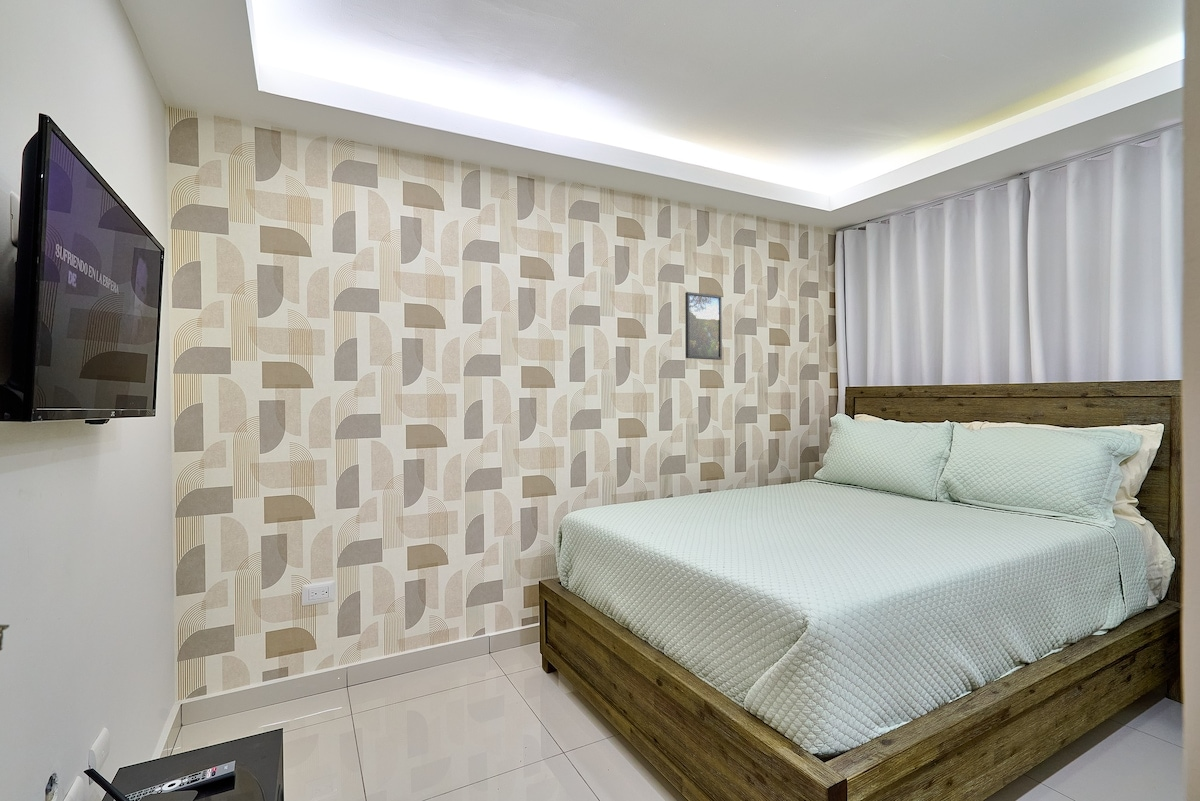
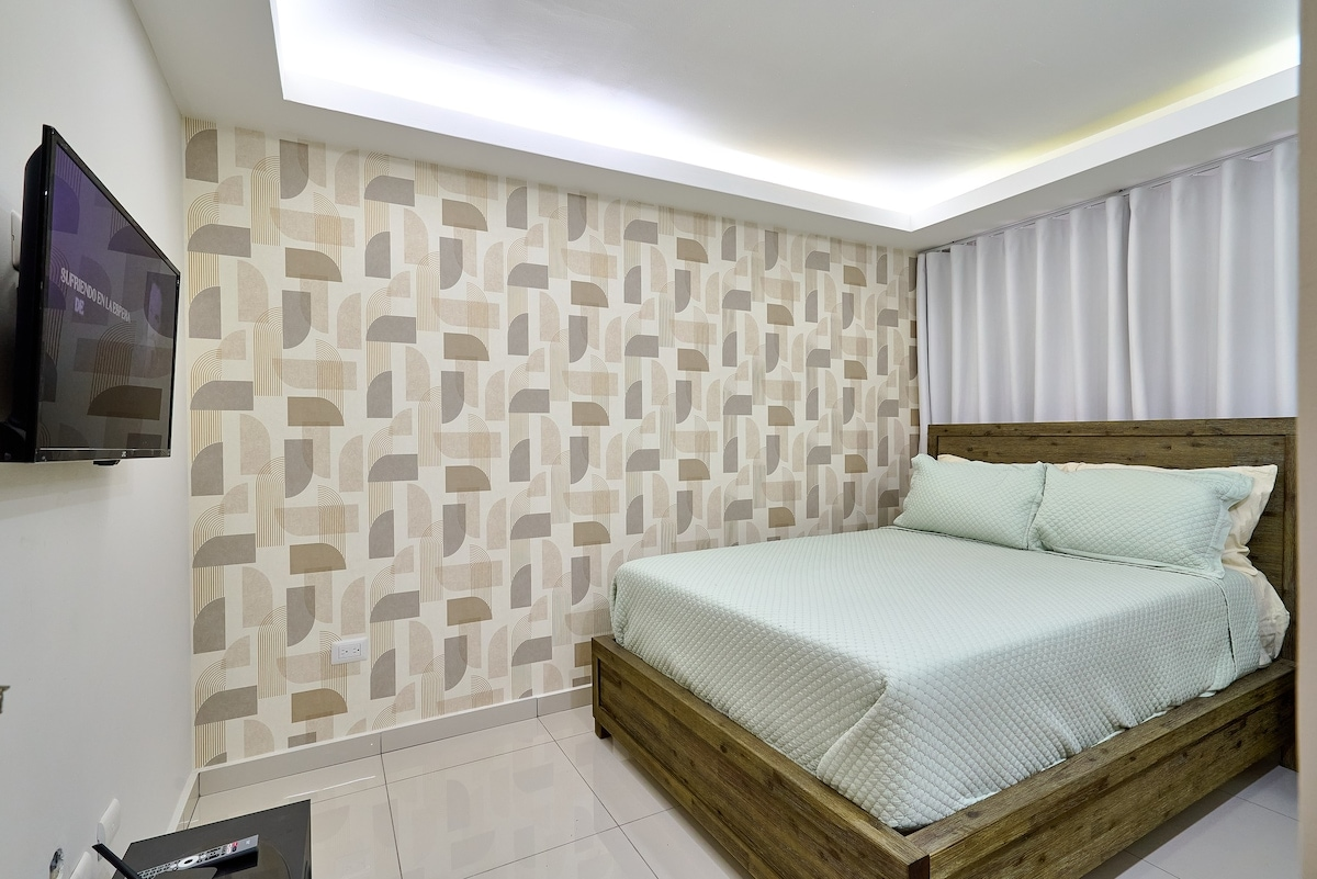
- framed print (703, 326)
